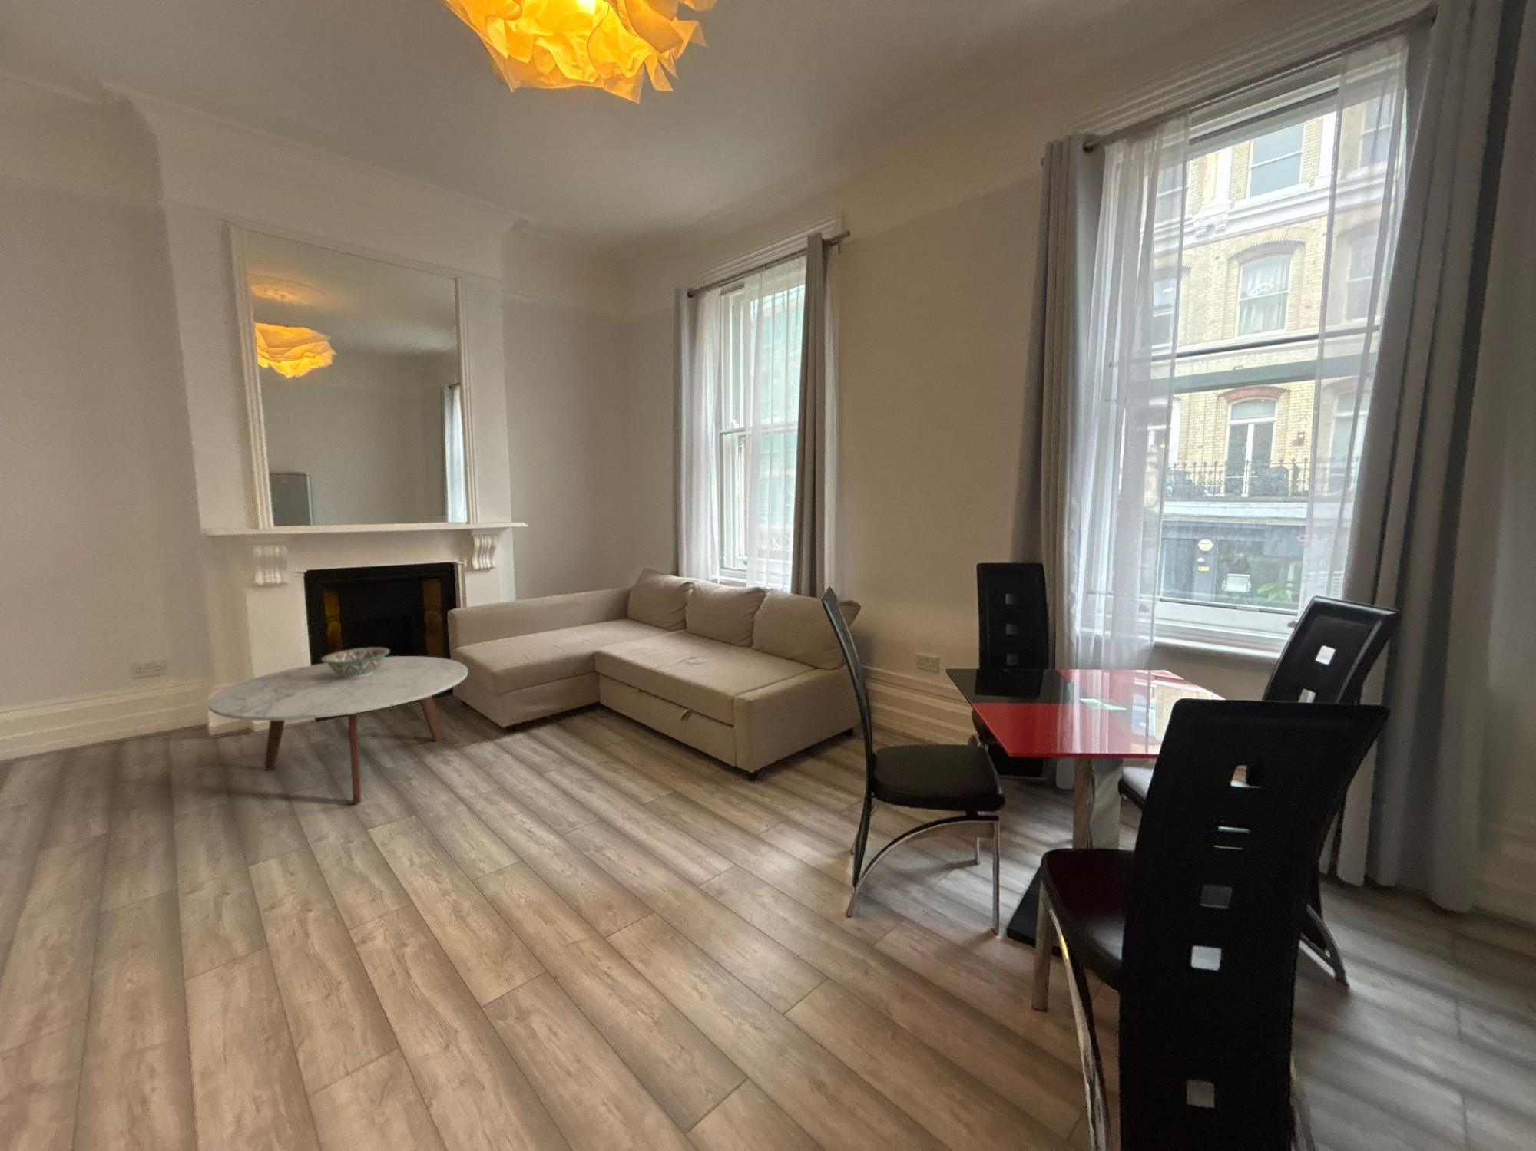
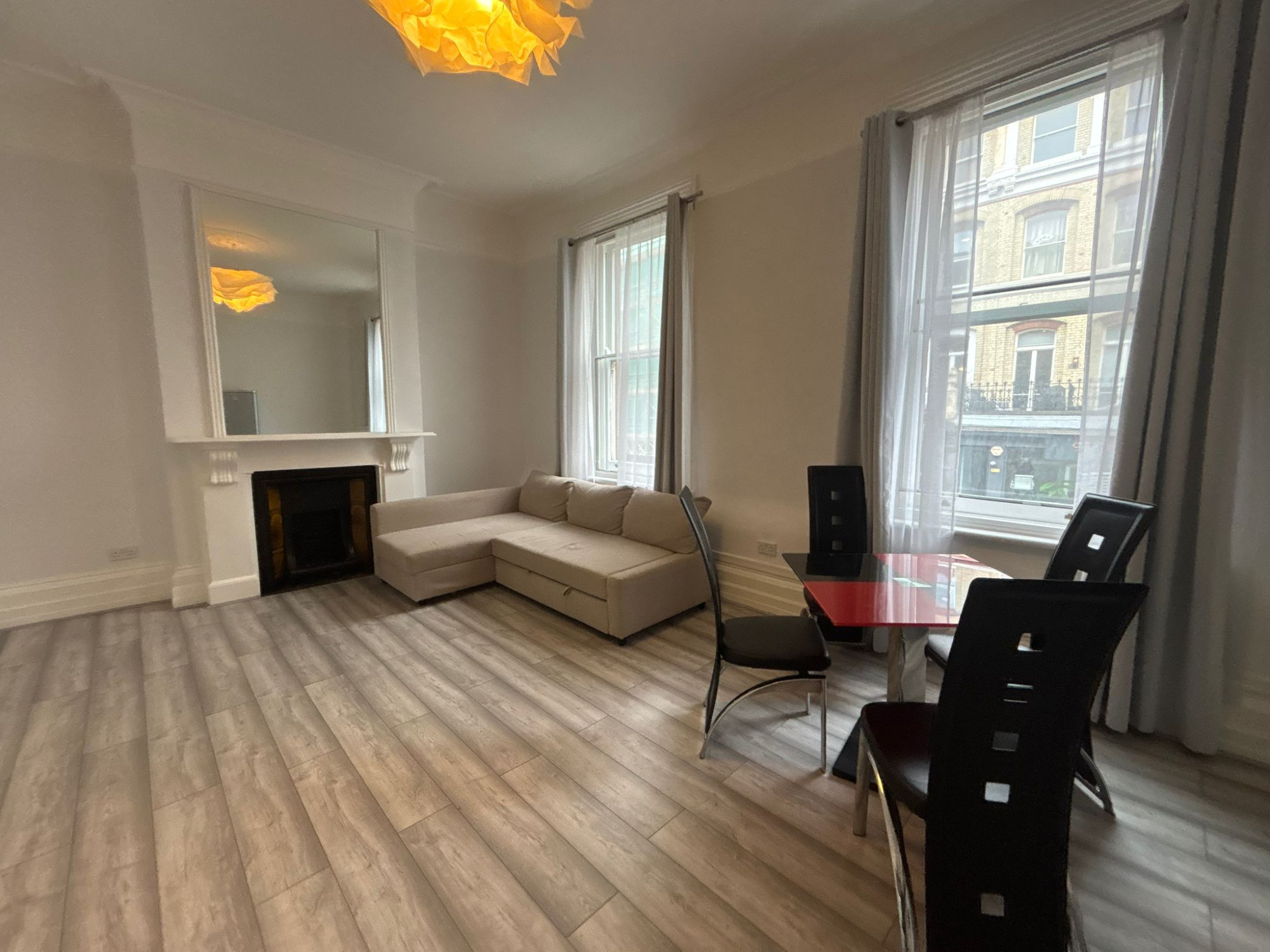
- decorative bowl (357, 664)
- coffee table (353, 725)
